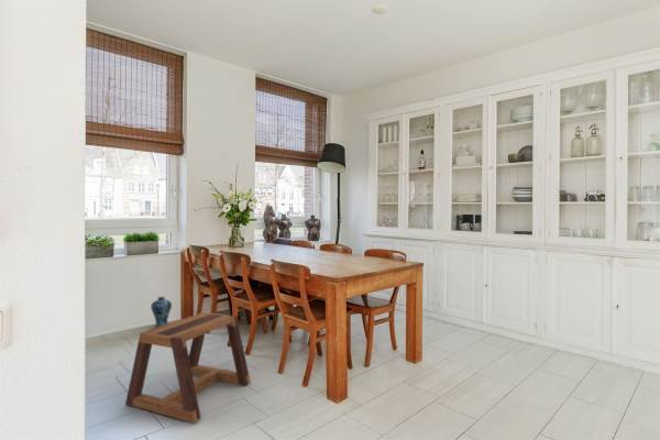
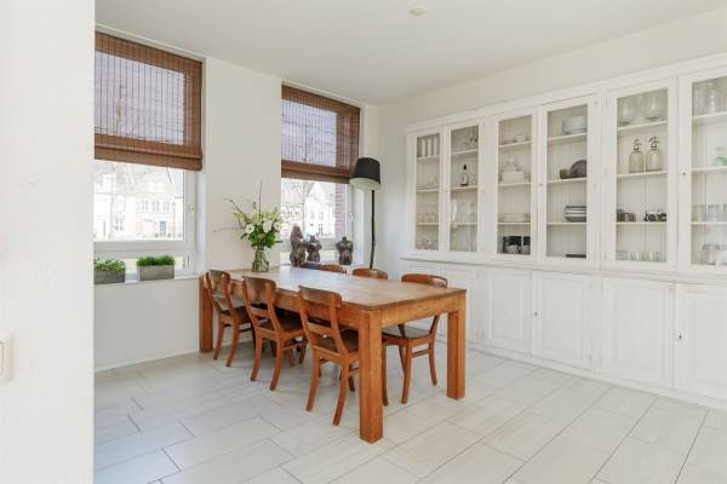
- vase (161, 311)
- stool (191, 358)
